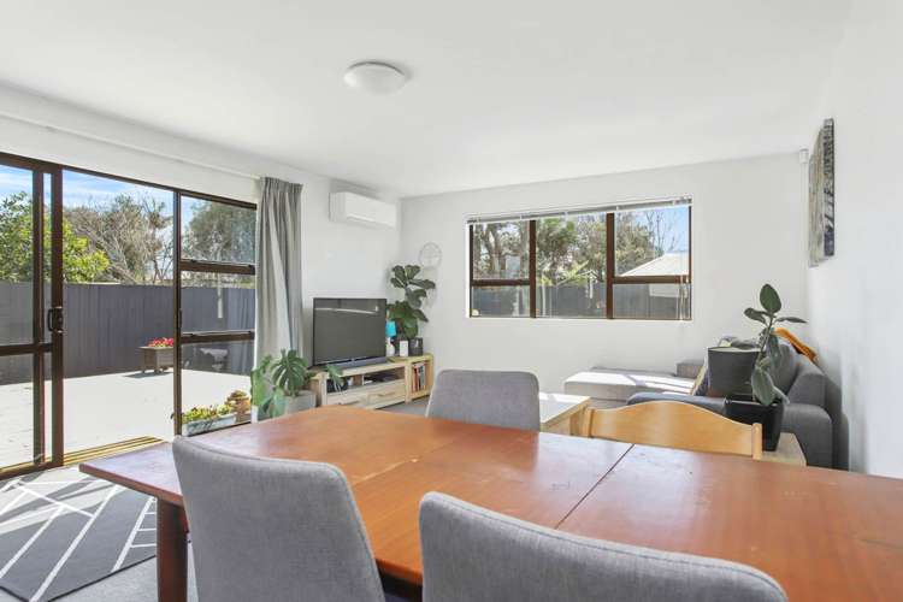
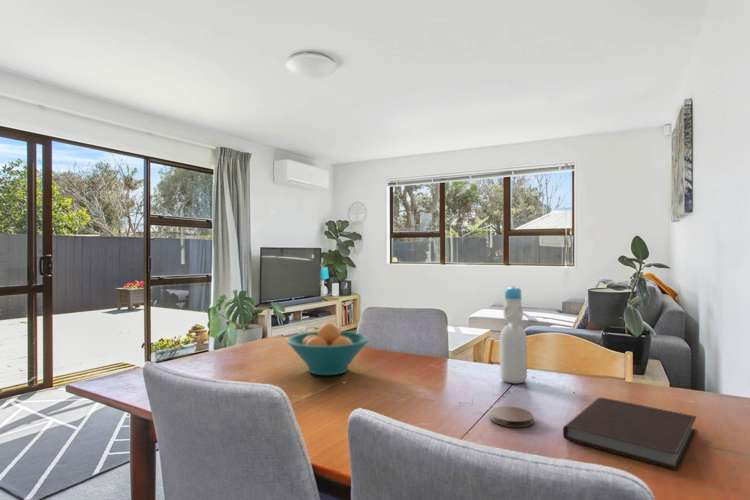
+ fruit bowl (328, 347)
+ coaster (511, 416)
+ bottle (513, 333)
+ notebook (631, 427)
